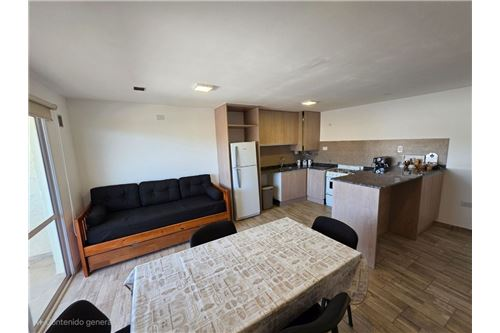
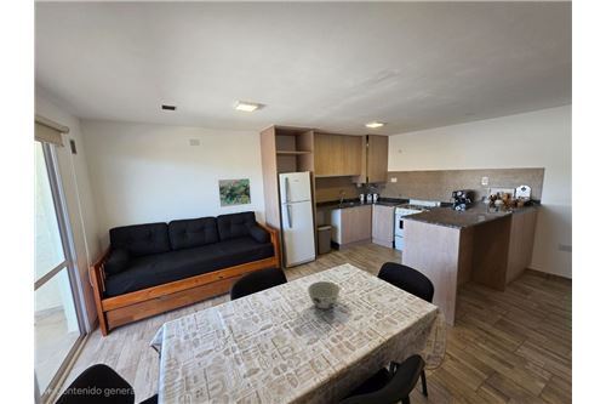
+ bowl (324, 296)
+ wall art (235, 192)
